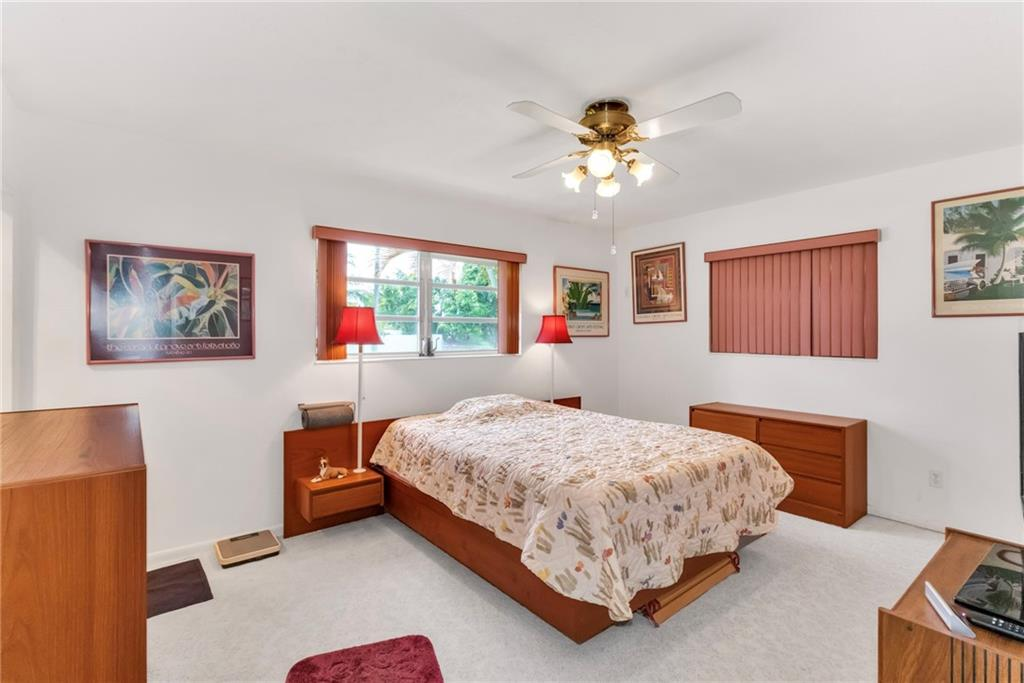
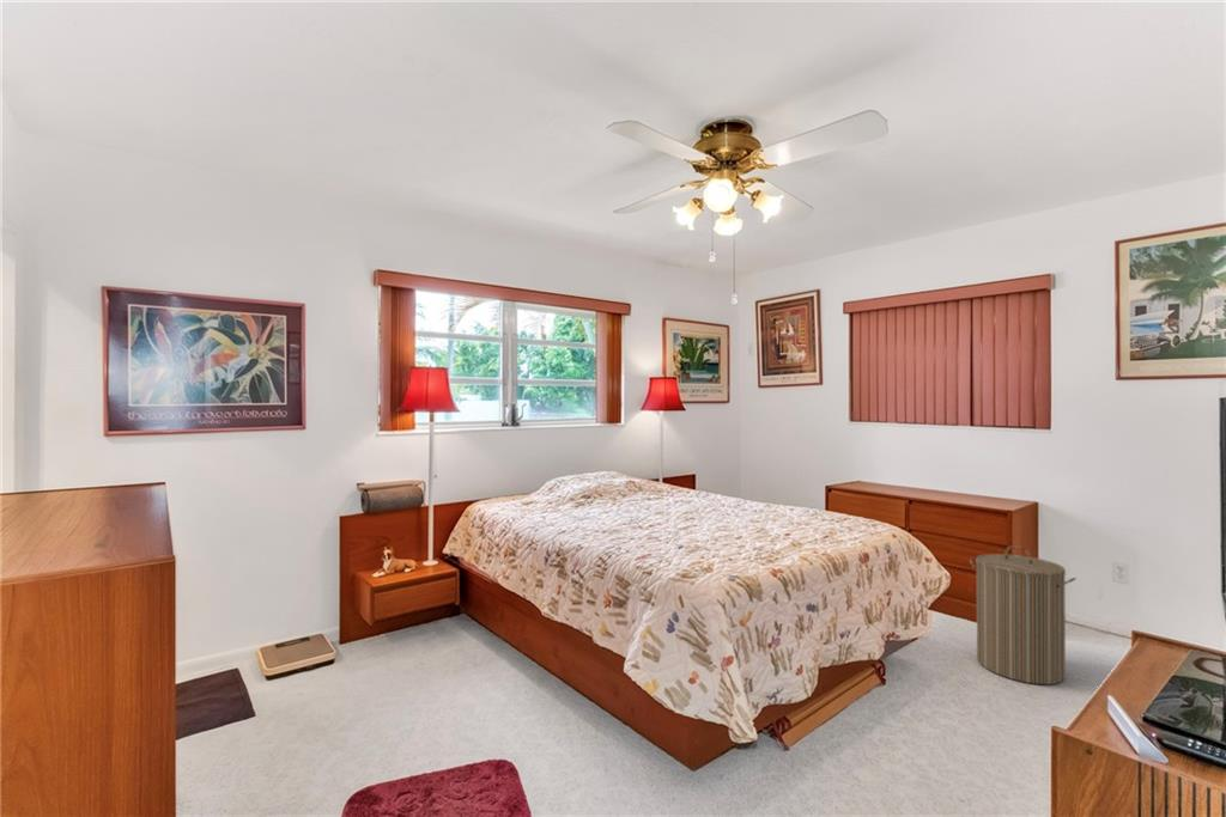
+ laundry hamper (1019, 606)
